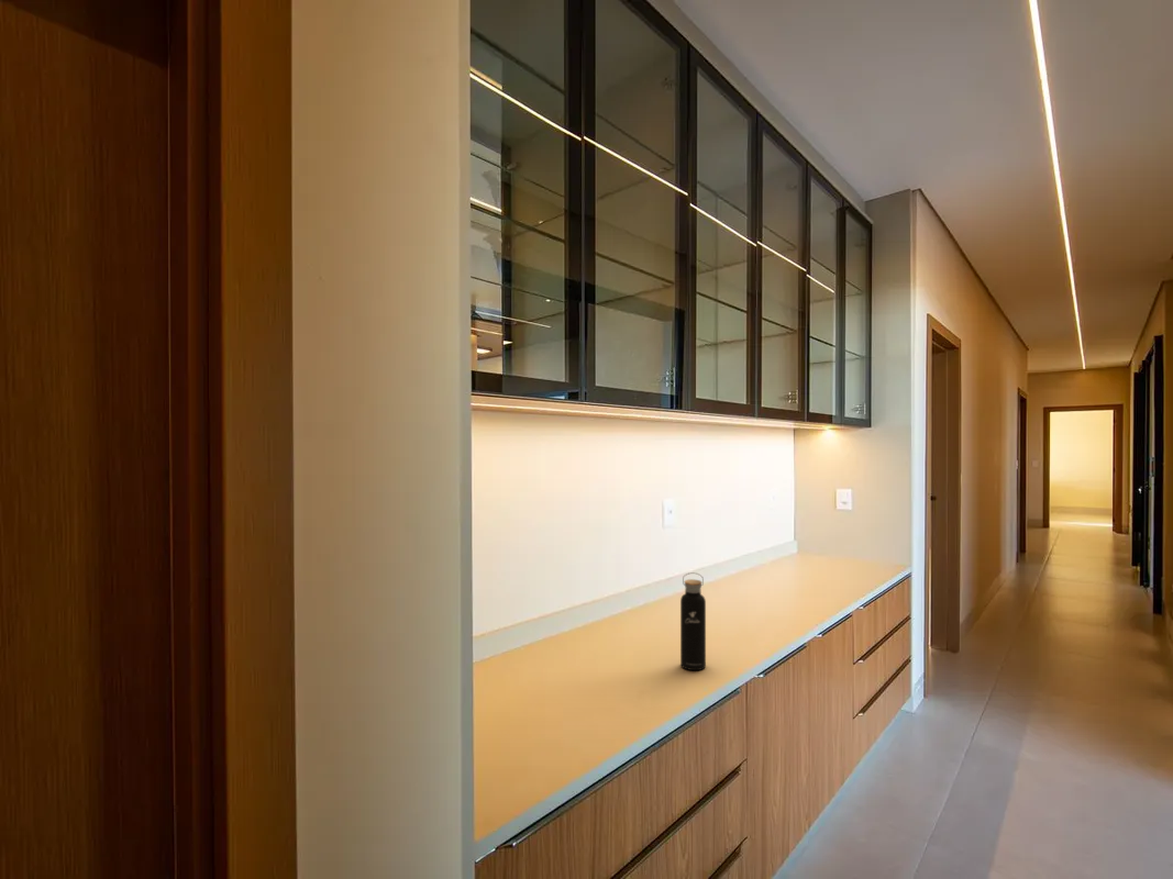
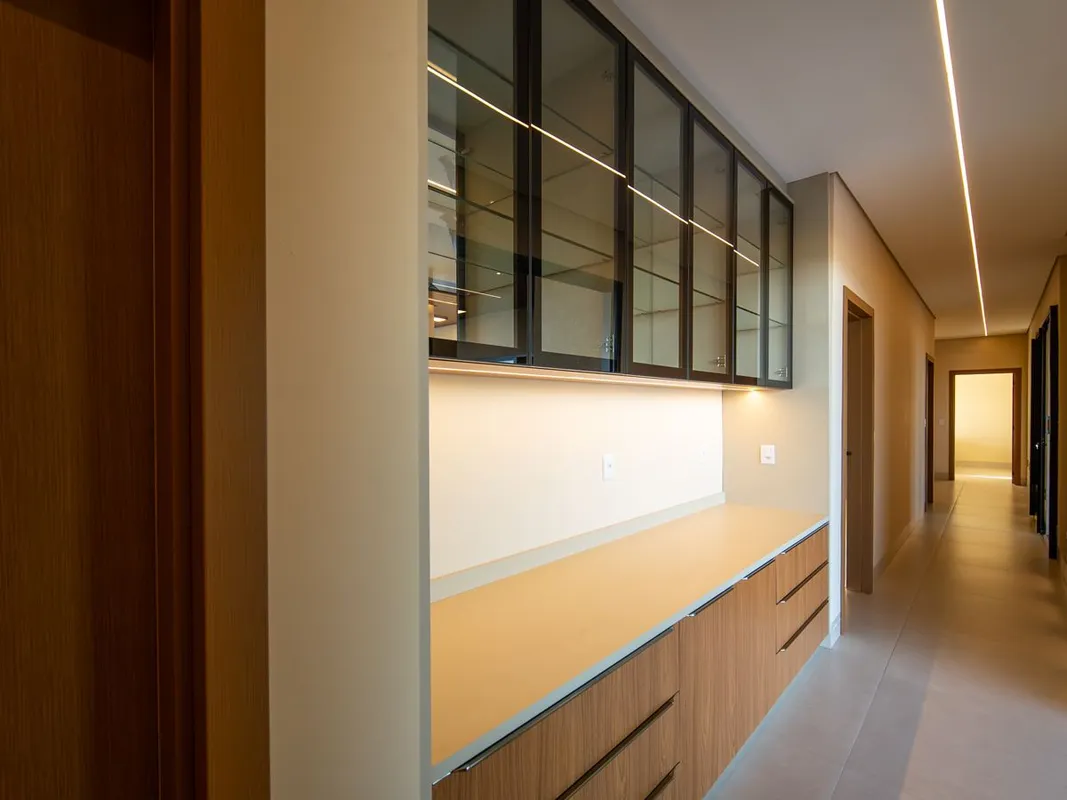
- water bottle (693, 619)
